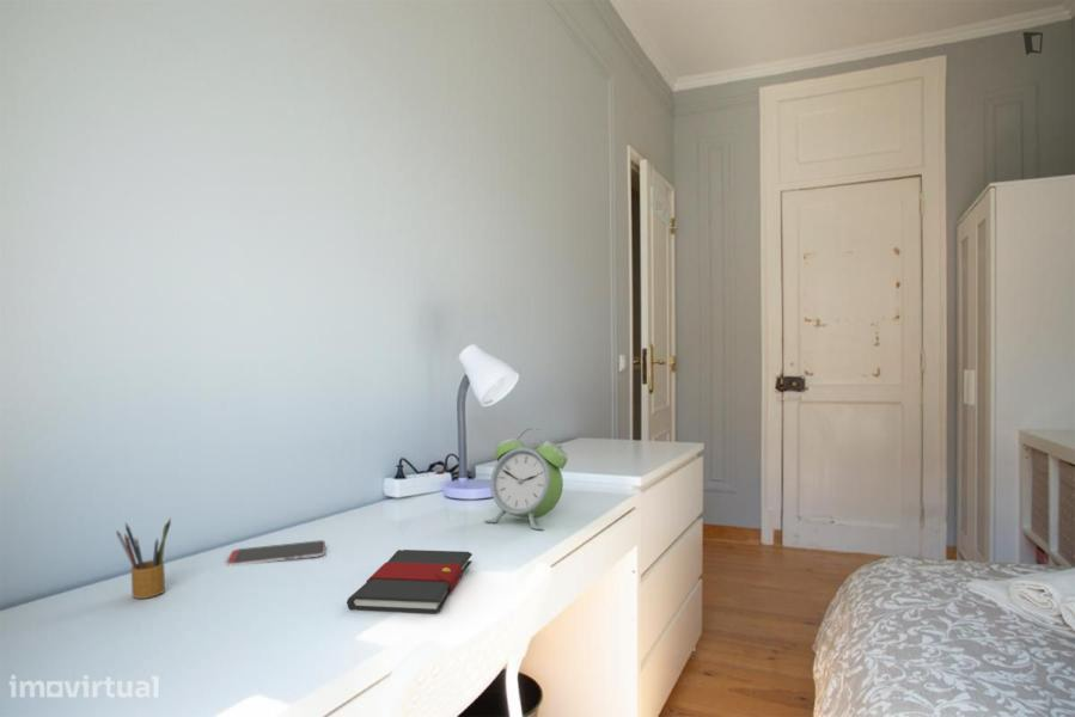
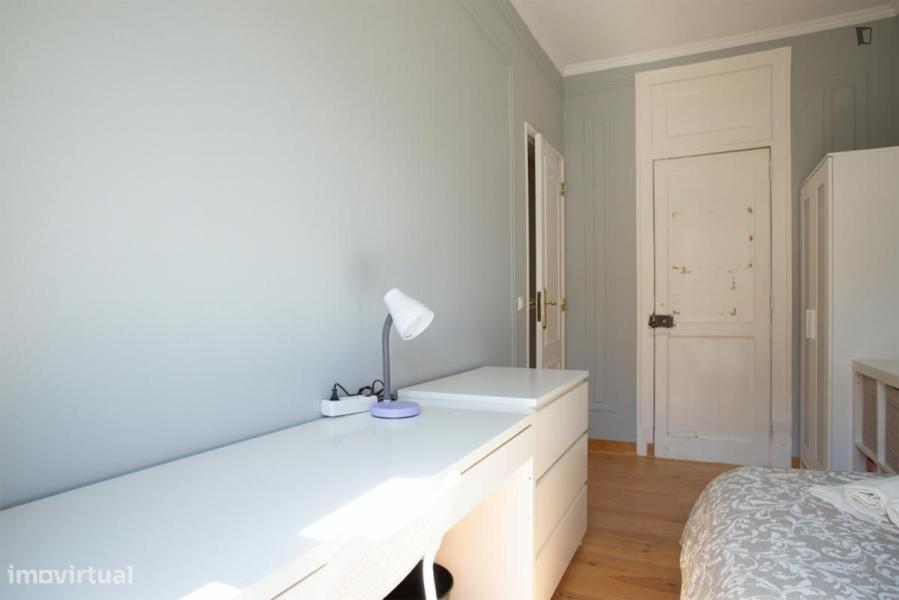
- alarm clock (525, 474)
- pencil box (148, 560)
- smartphone (277, 552)
- book (415, 576)
